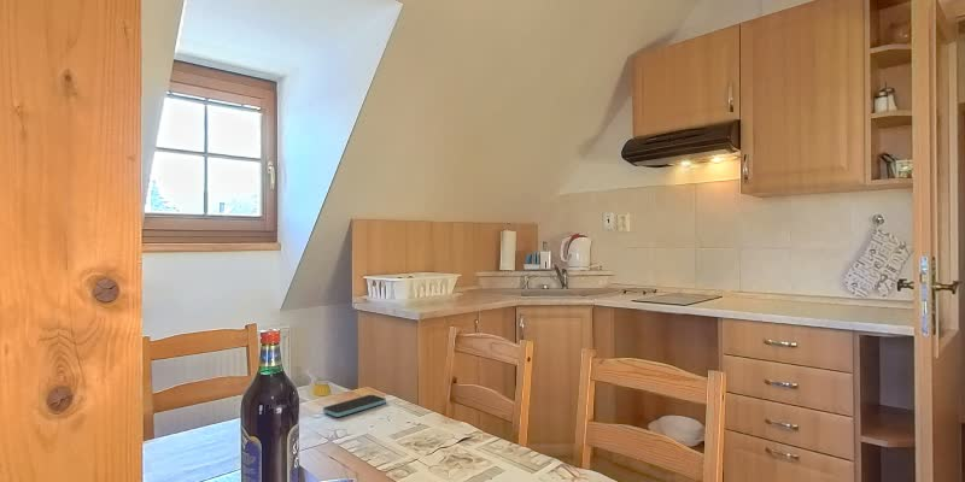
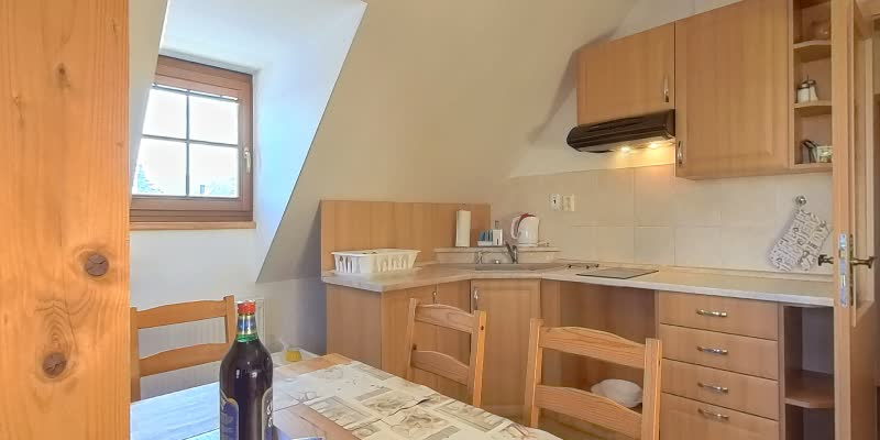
- smartphone (355, 405)
